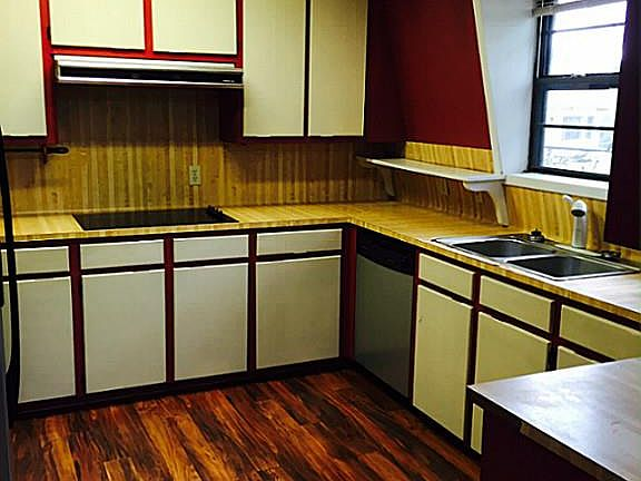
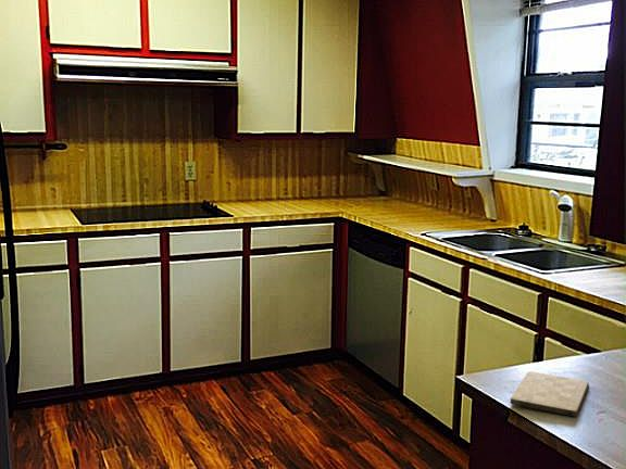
+ cutting board (550, 392)
